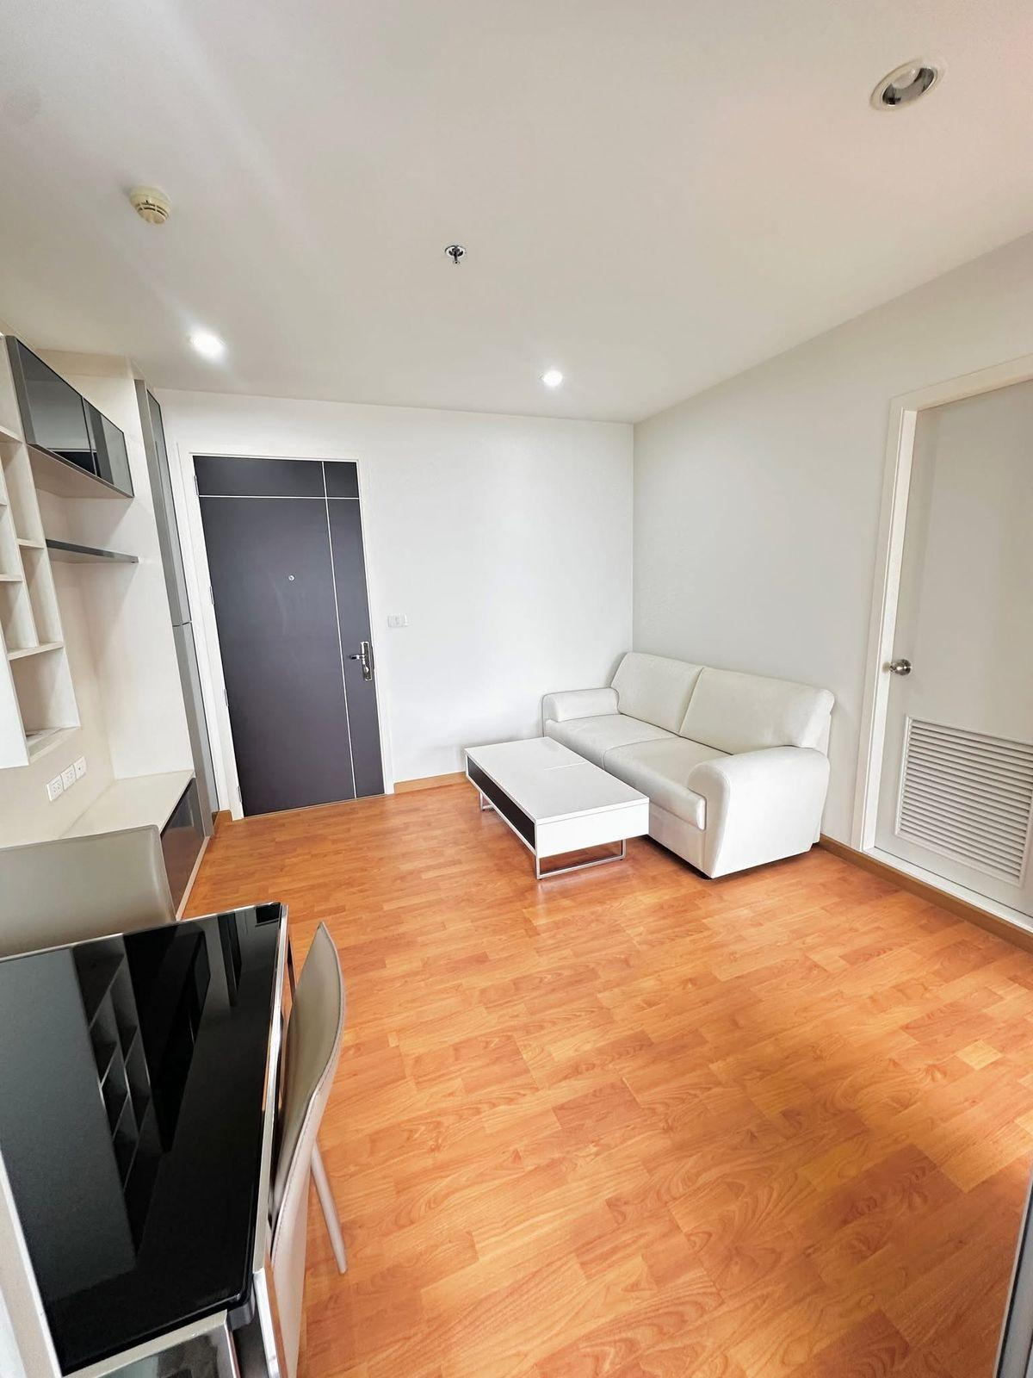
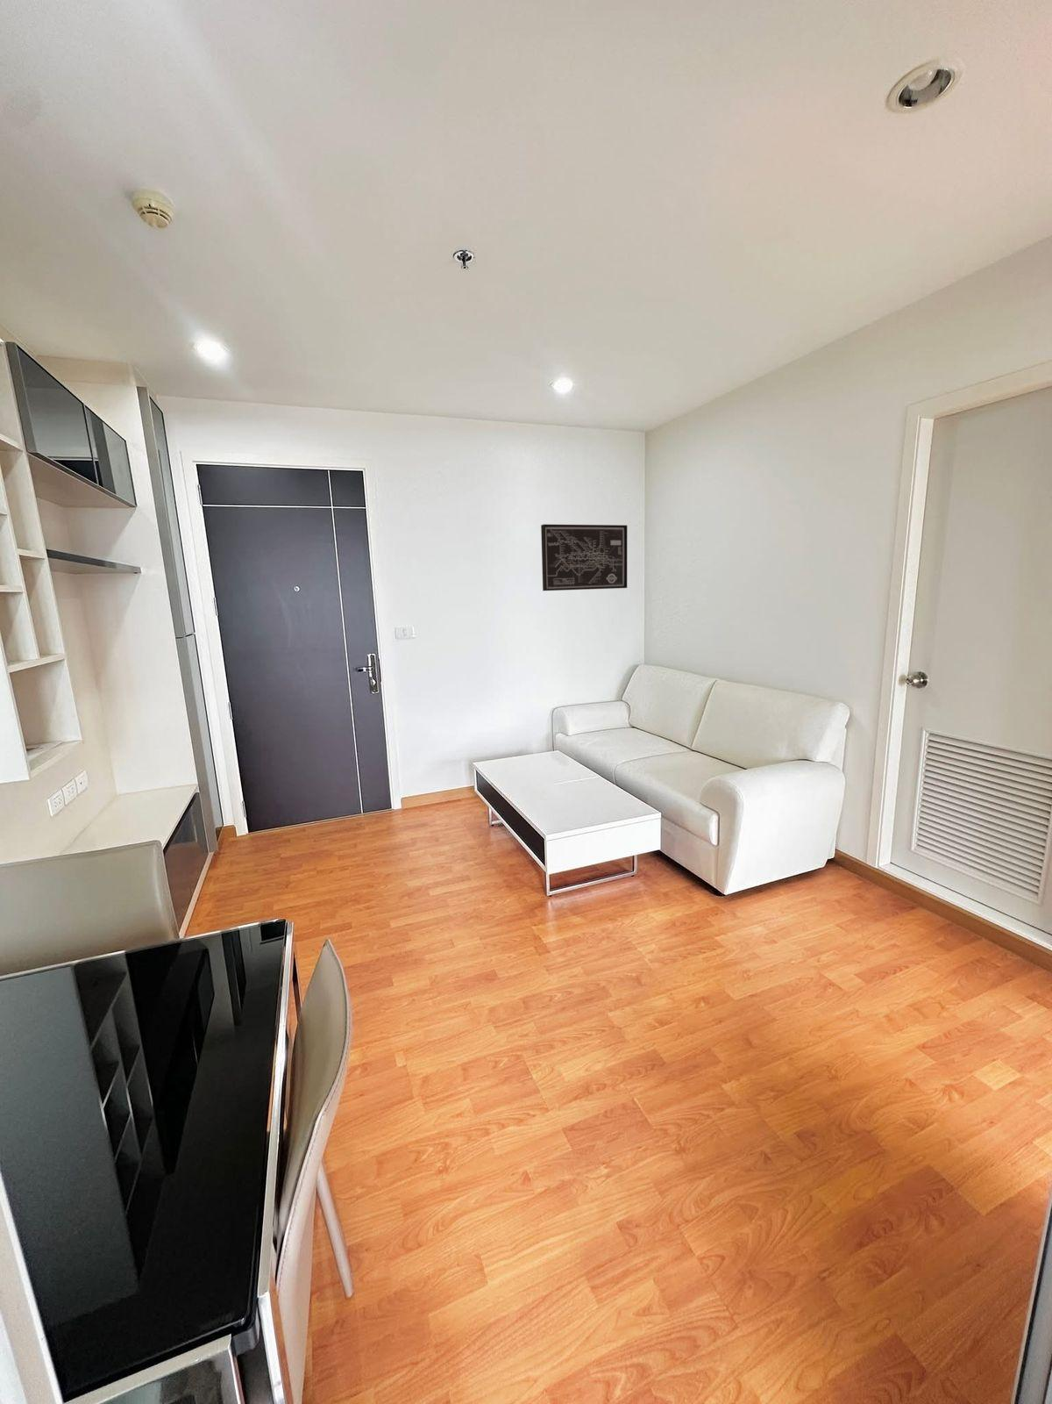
+ wall art (585, 557)
